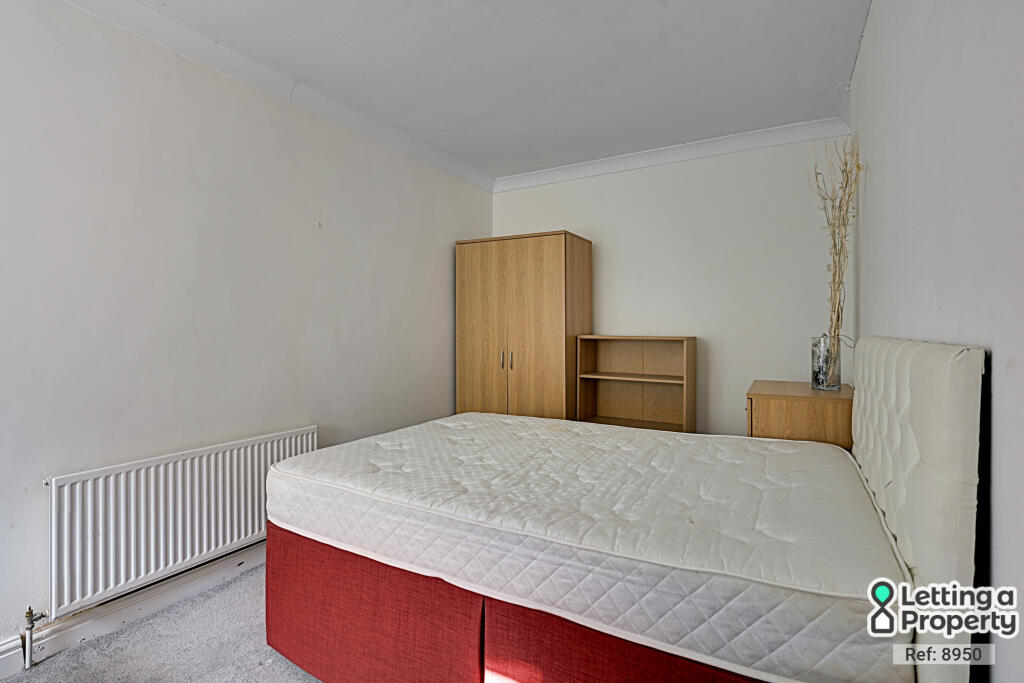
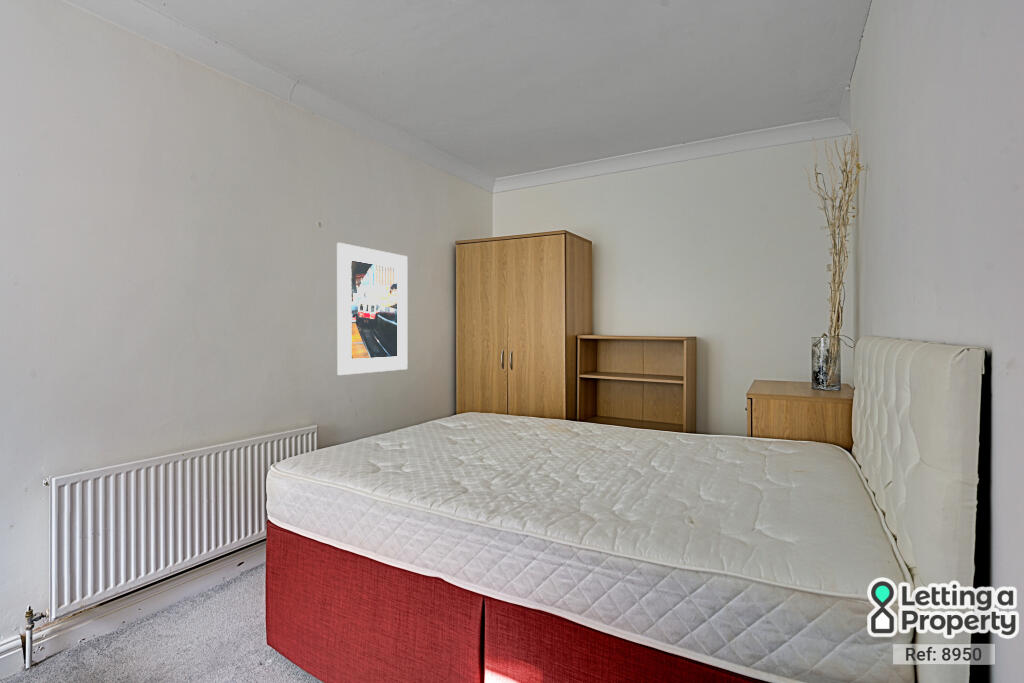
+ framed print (375, 311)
